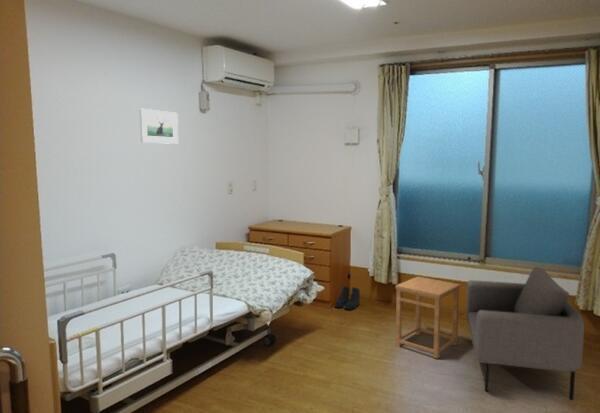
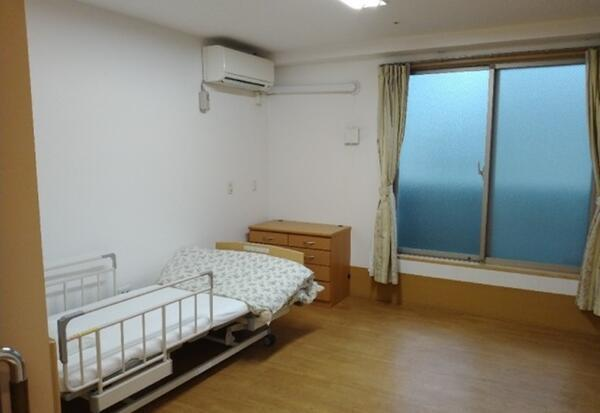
- boots (347, 296)
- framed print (159, 127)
- side table (420, 315)
- armchair (518, 321)
